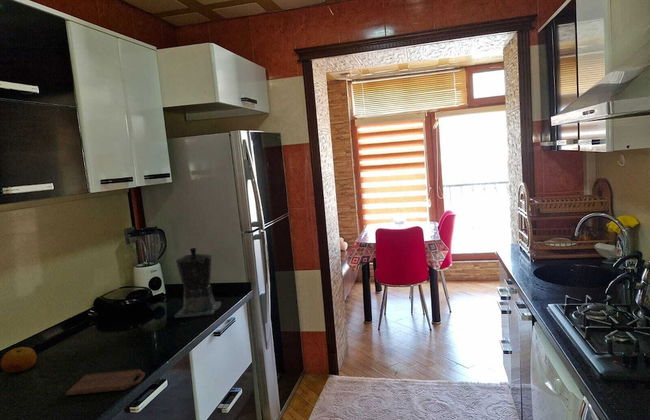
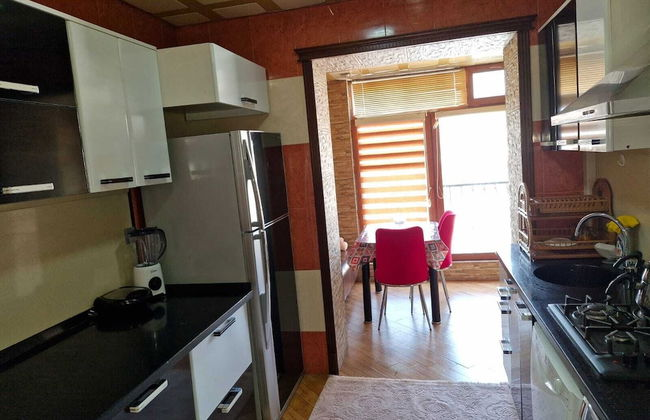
- cutting board (109, 381)
- coffee maker (195, 279)
- fruit (18, 359)
